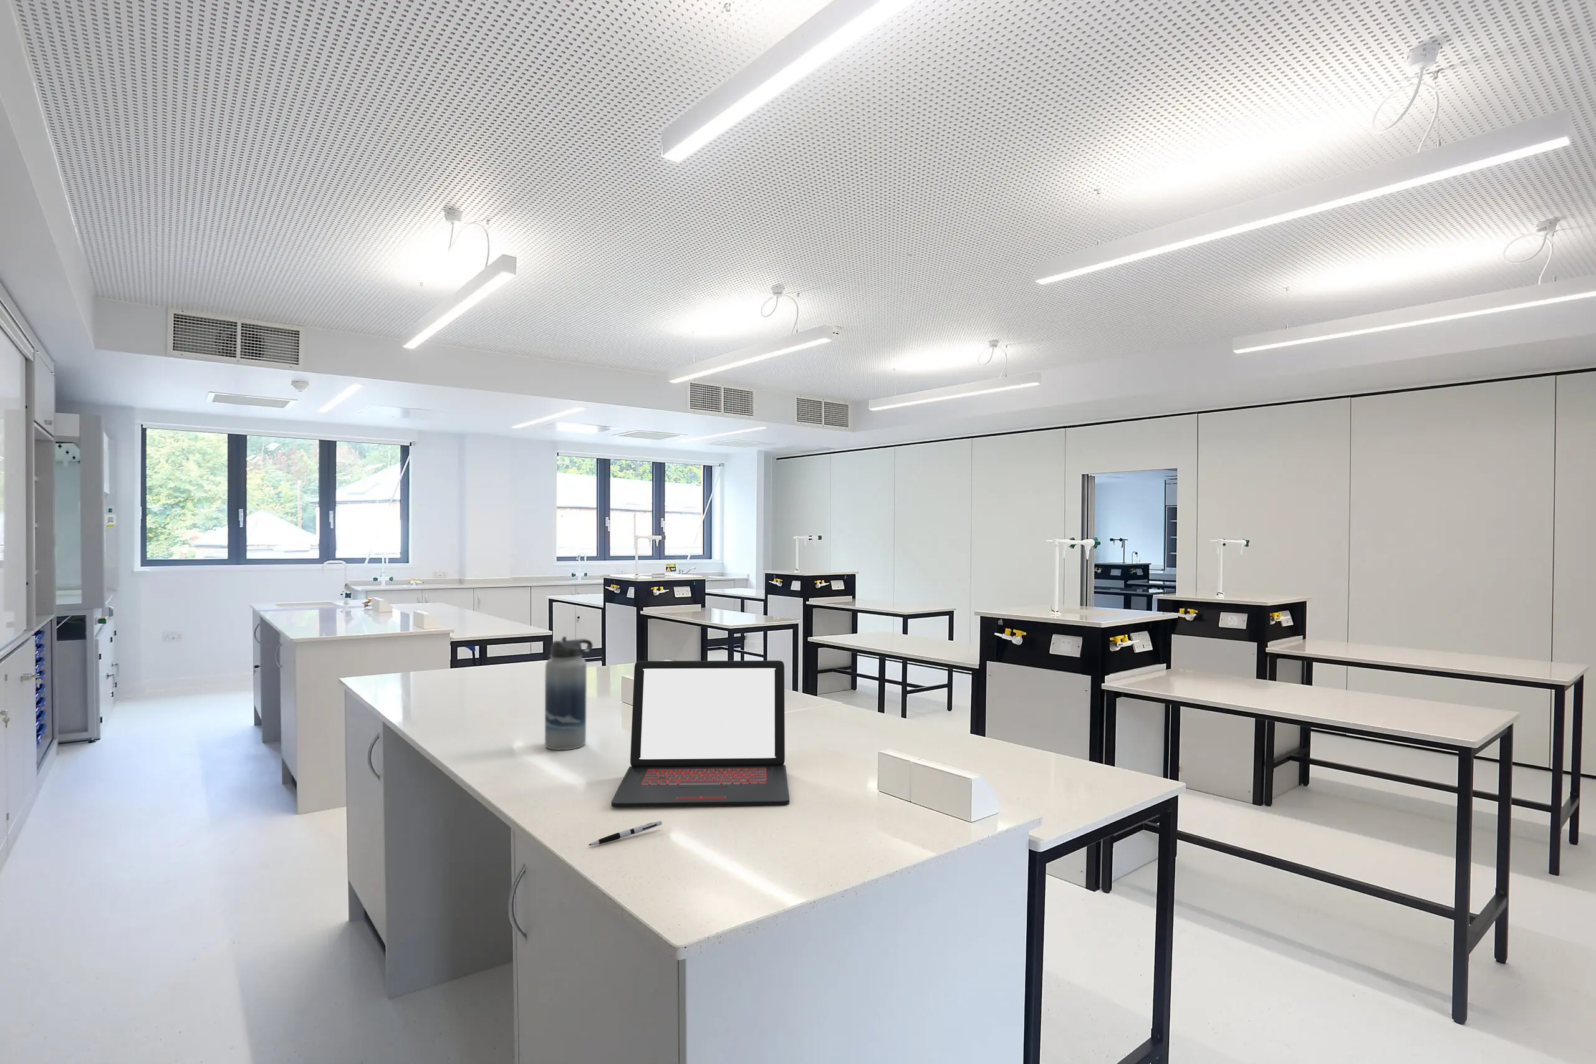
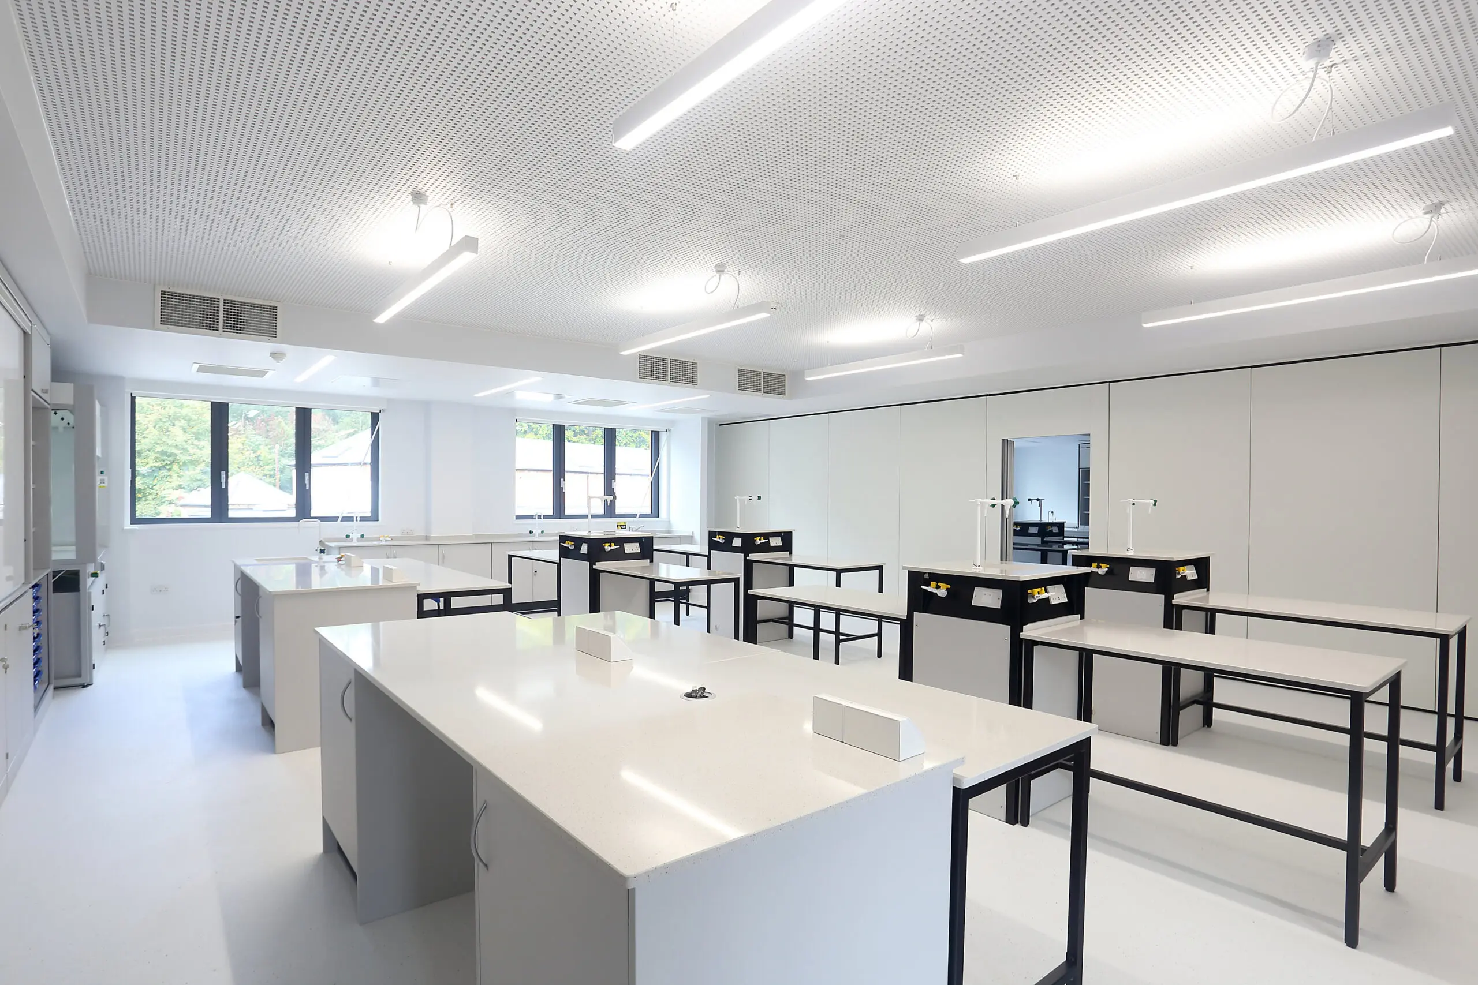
- water bottle (569, 690)
- laptop (705, 728)
- pen (626, 834)
